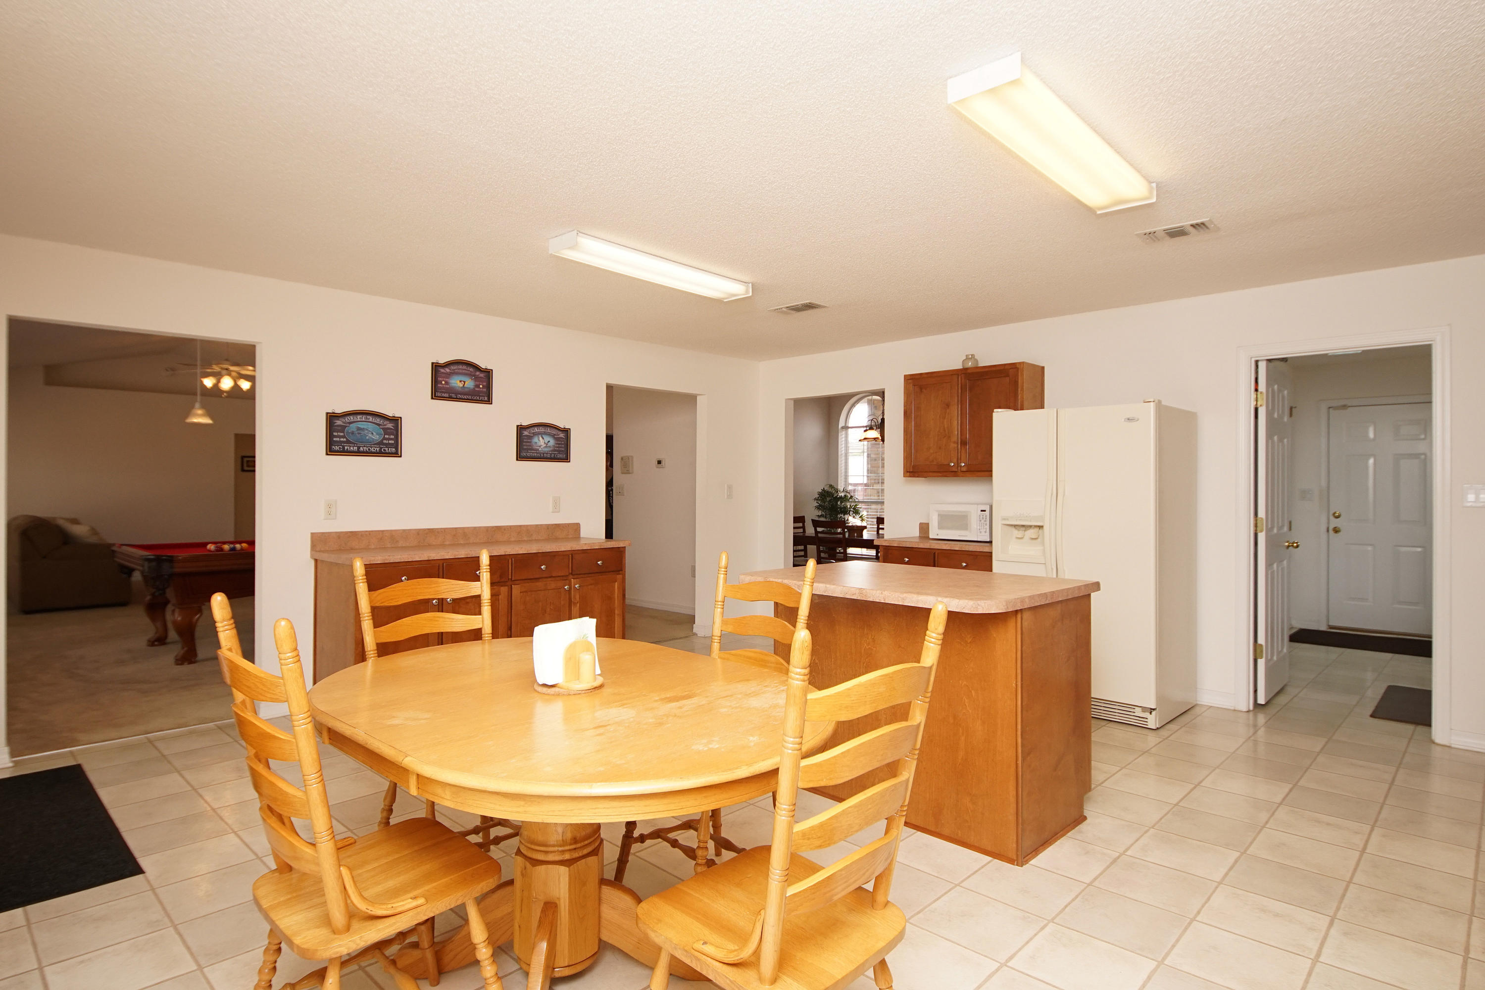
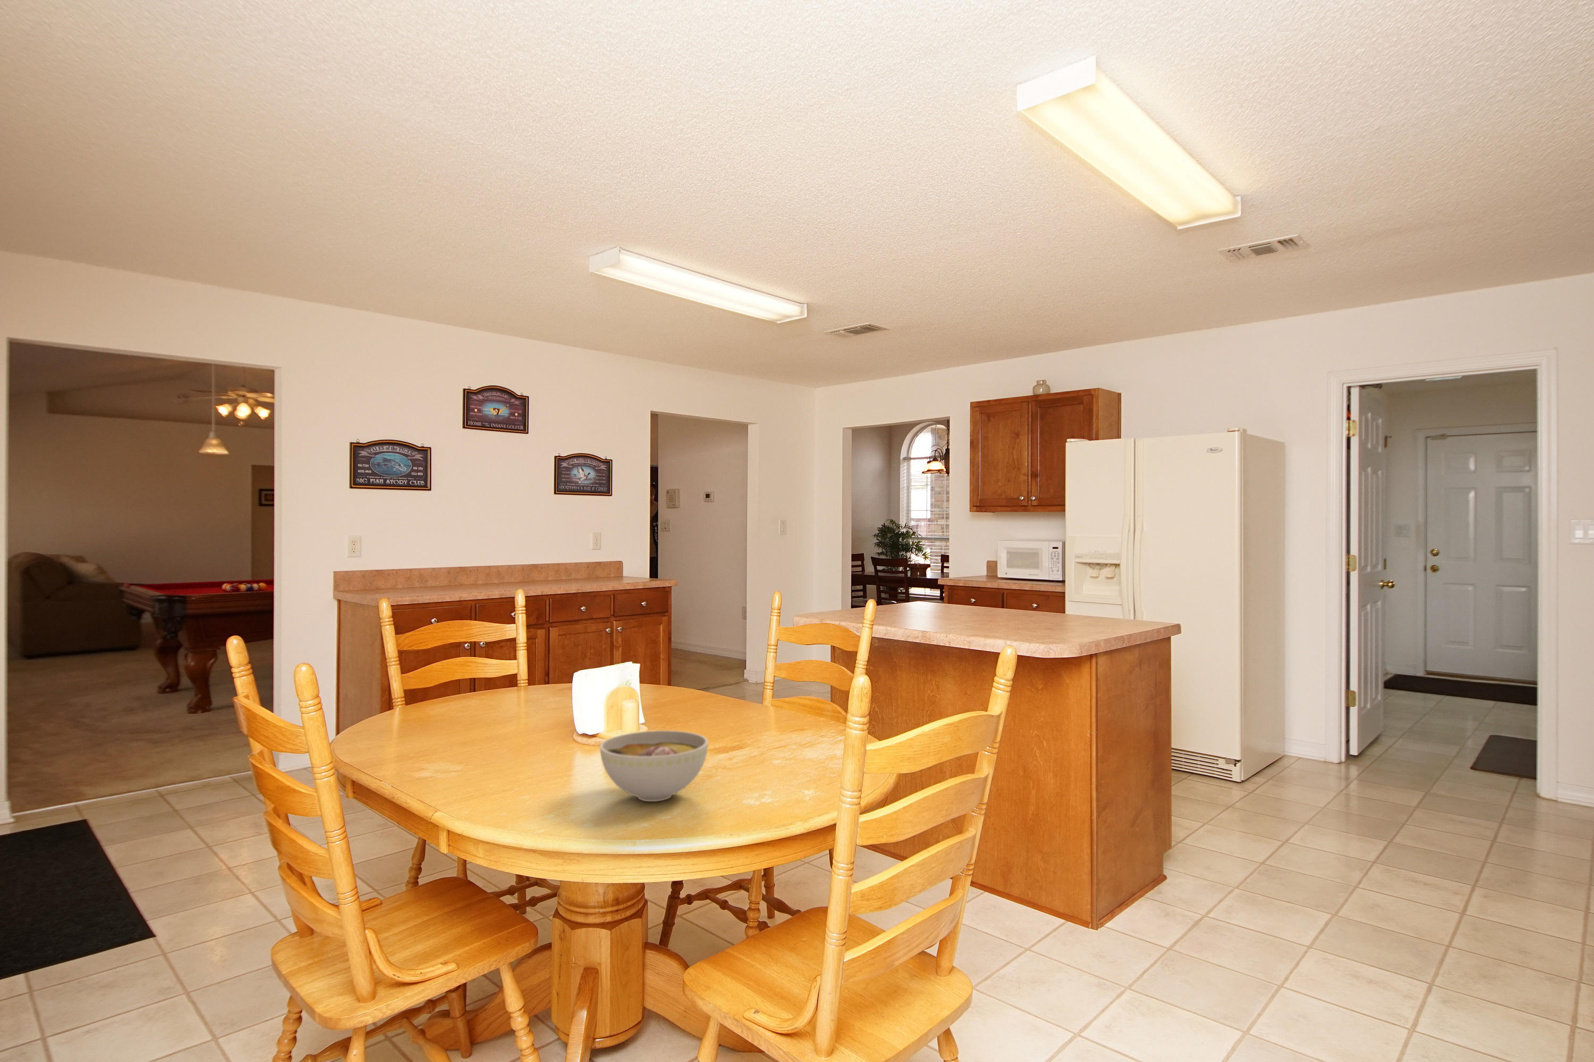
+ bowl (655, 769)
